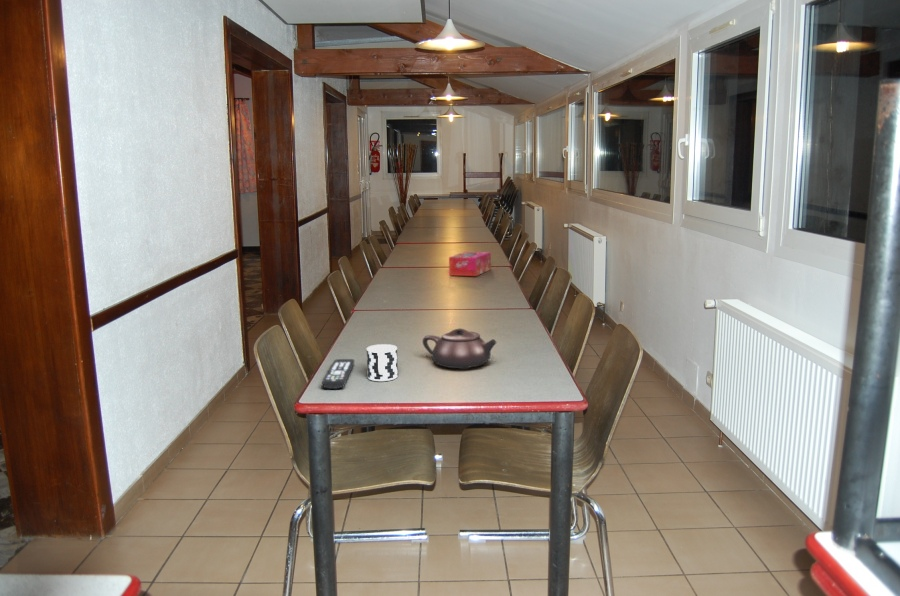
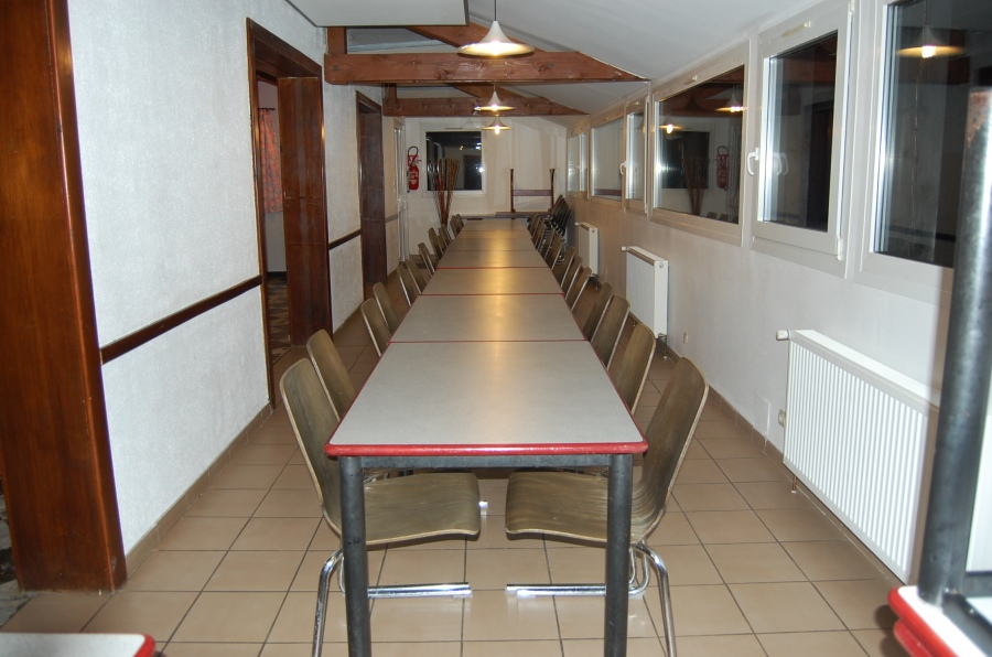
- remote control (339, 372)
- cup (382, 363)
- teapot (460, 346)
- tissue box (470, 263)
